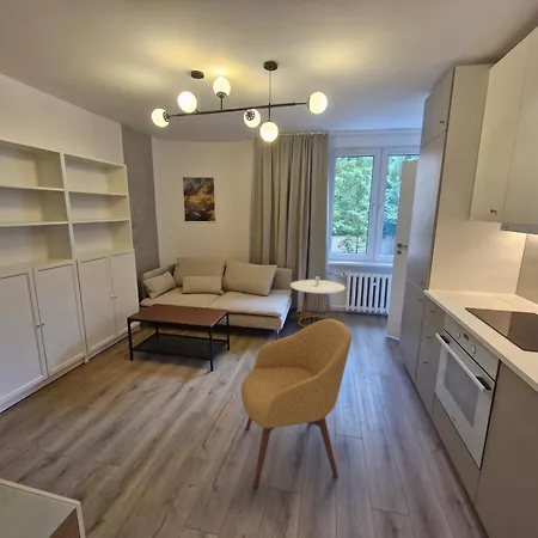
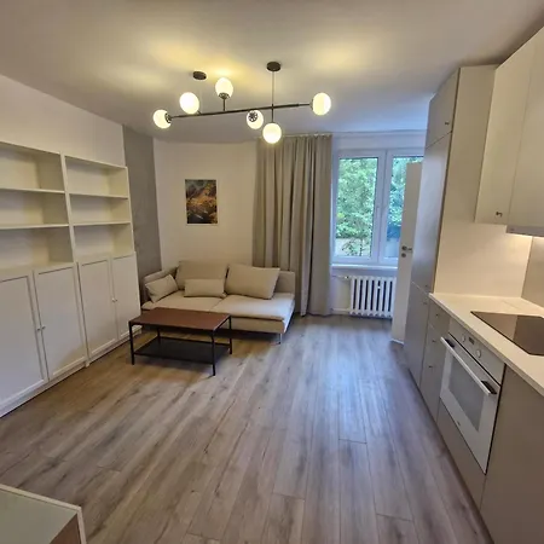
- side table (318, 300)
- chair (293, 390)
